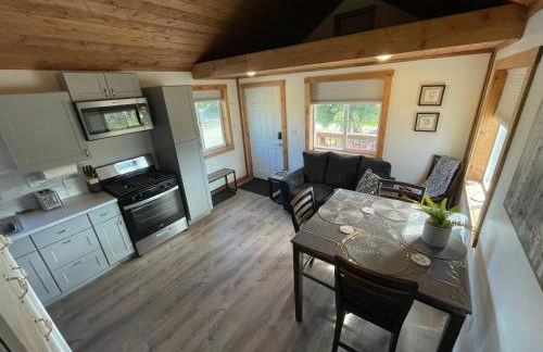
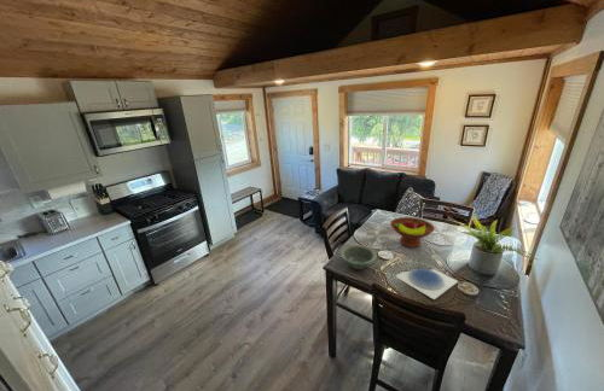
+ bowl (358, 258)
+ fruit bowl (411, 230)
+ plate (425, 276)
